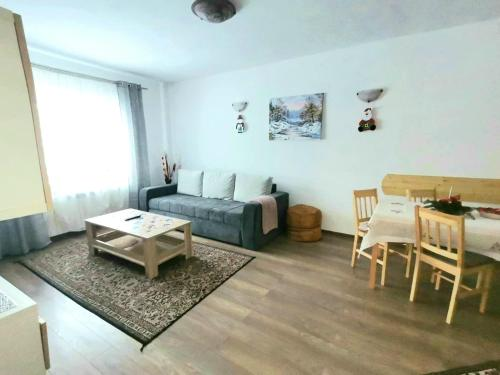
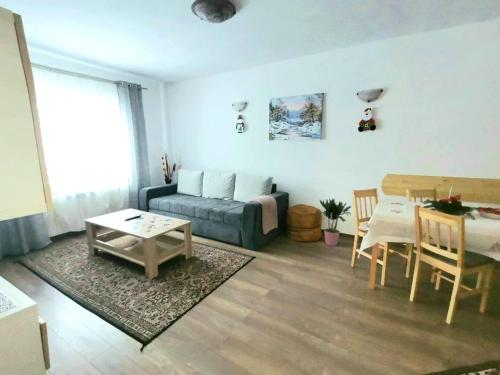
+ potted plant (336, 220)
